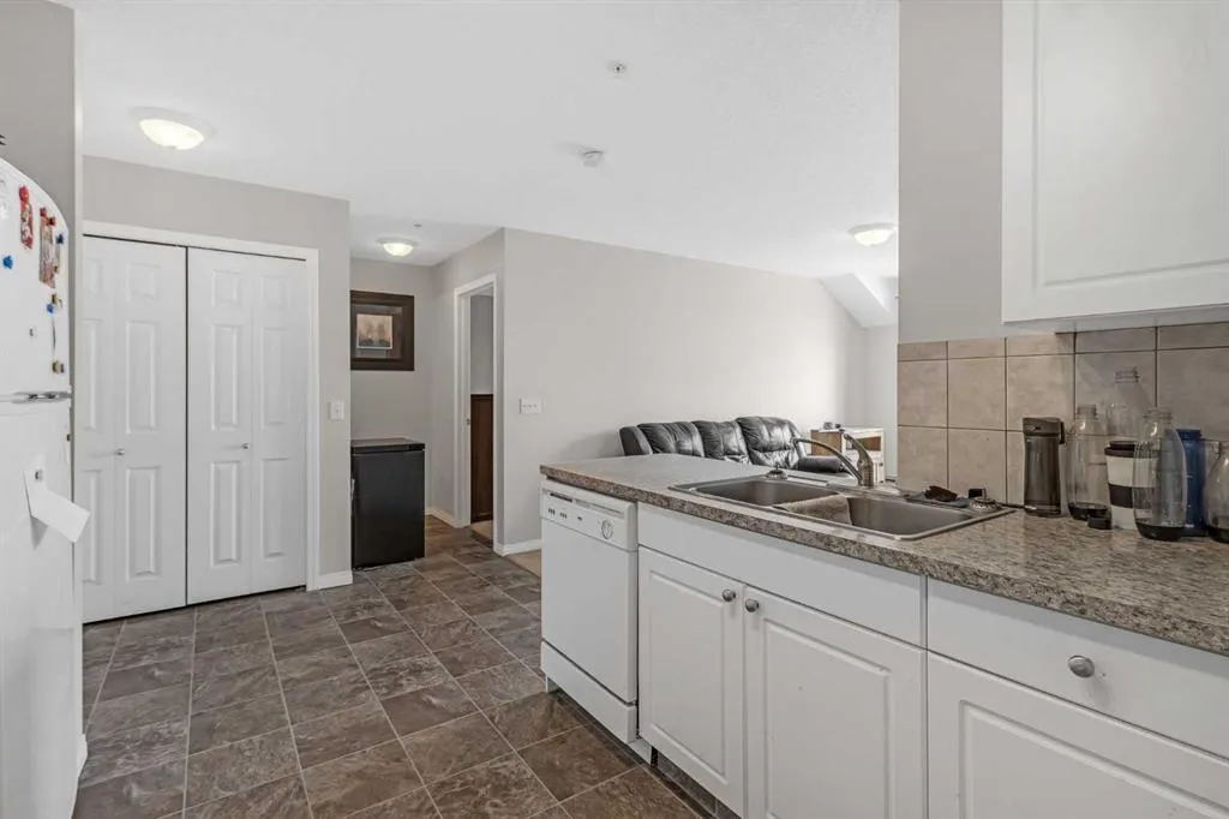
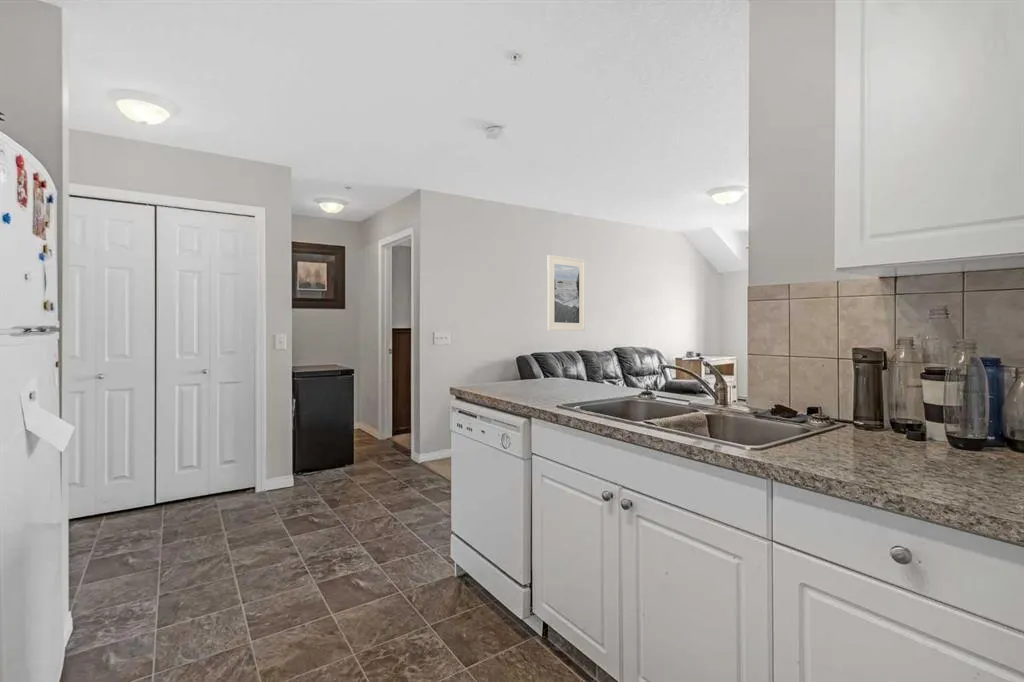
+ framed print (566, 294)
